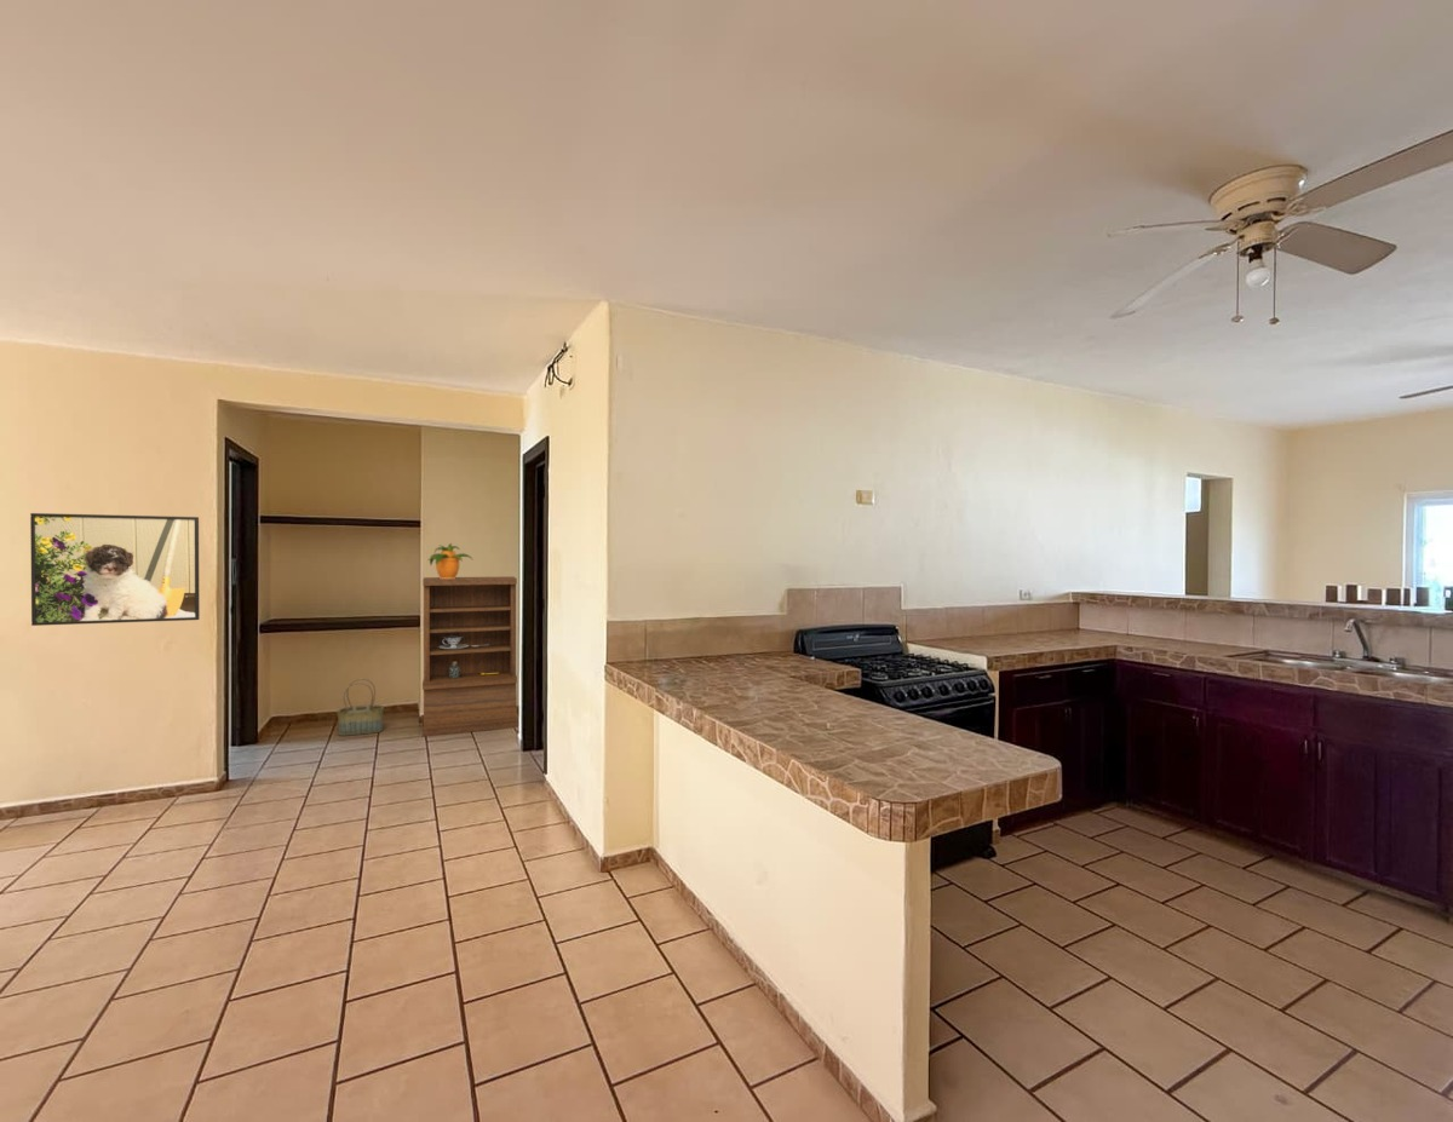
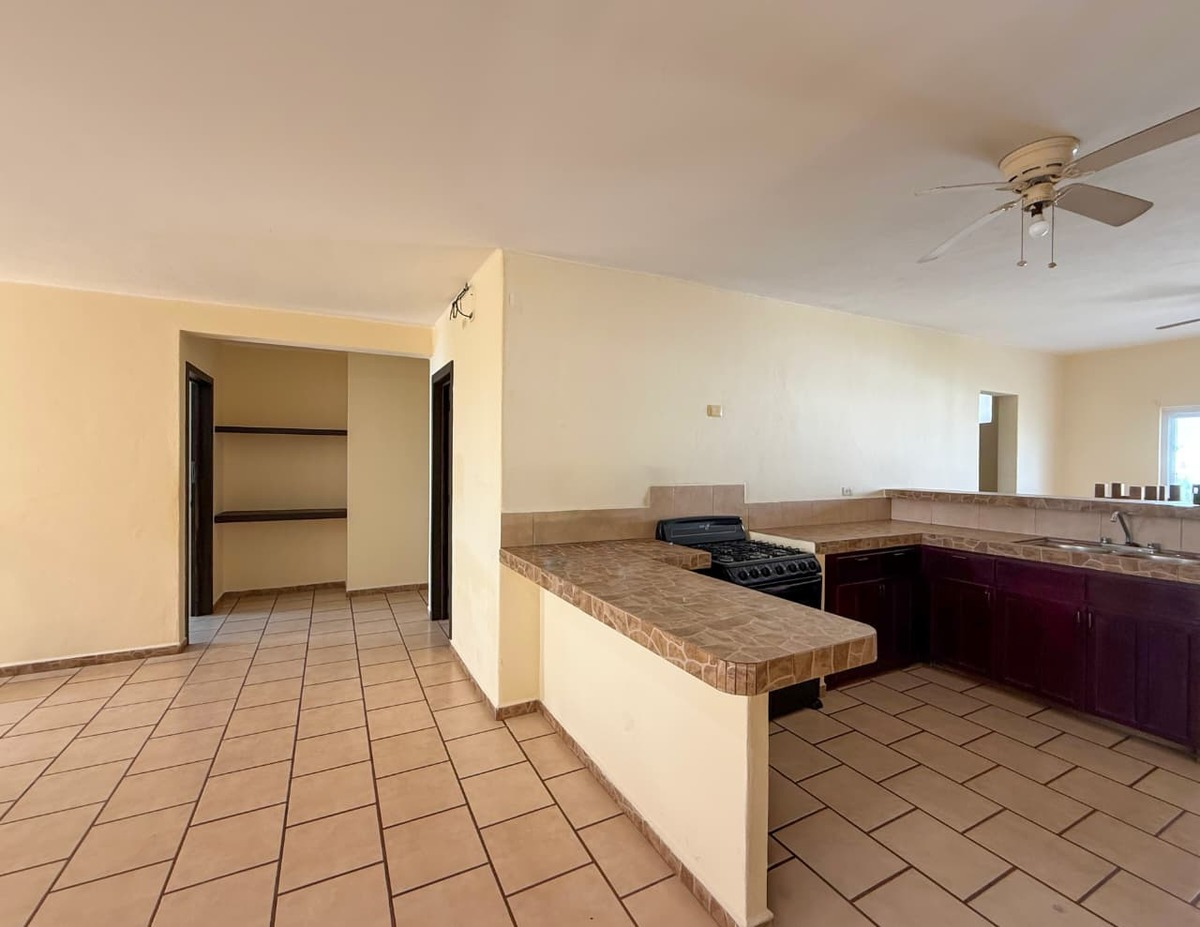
- basket (361, 706)
- potted plant (450, 559)
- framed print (119, 569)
- bookshelf (470, 651)
